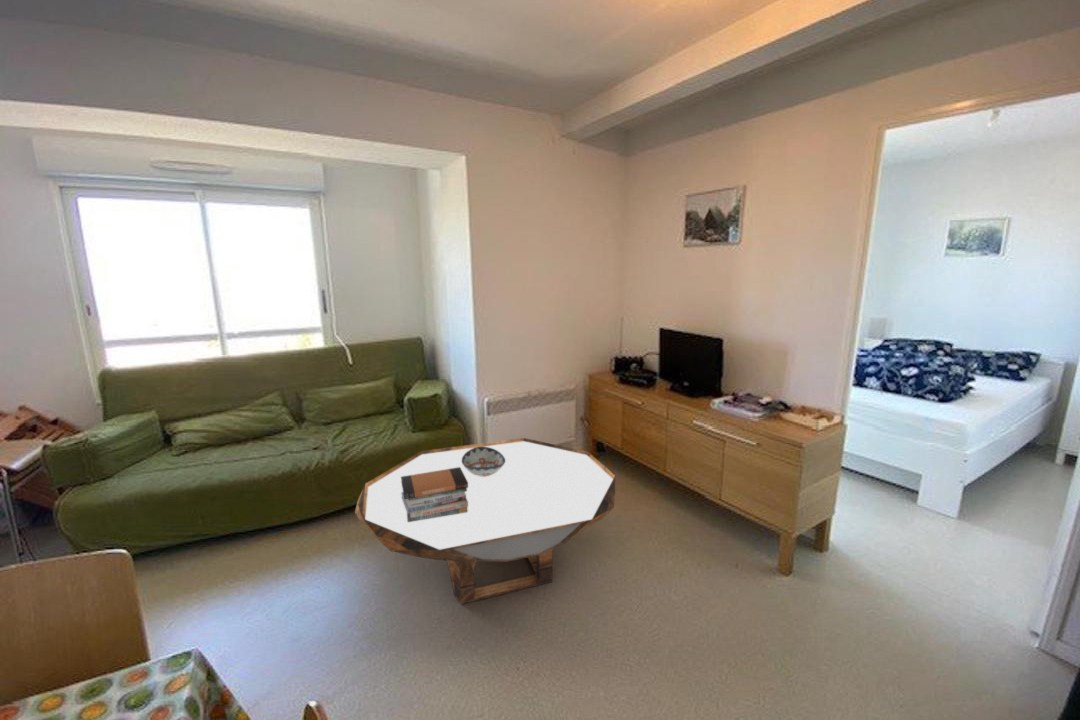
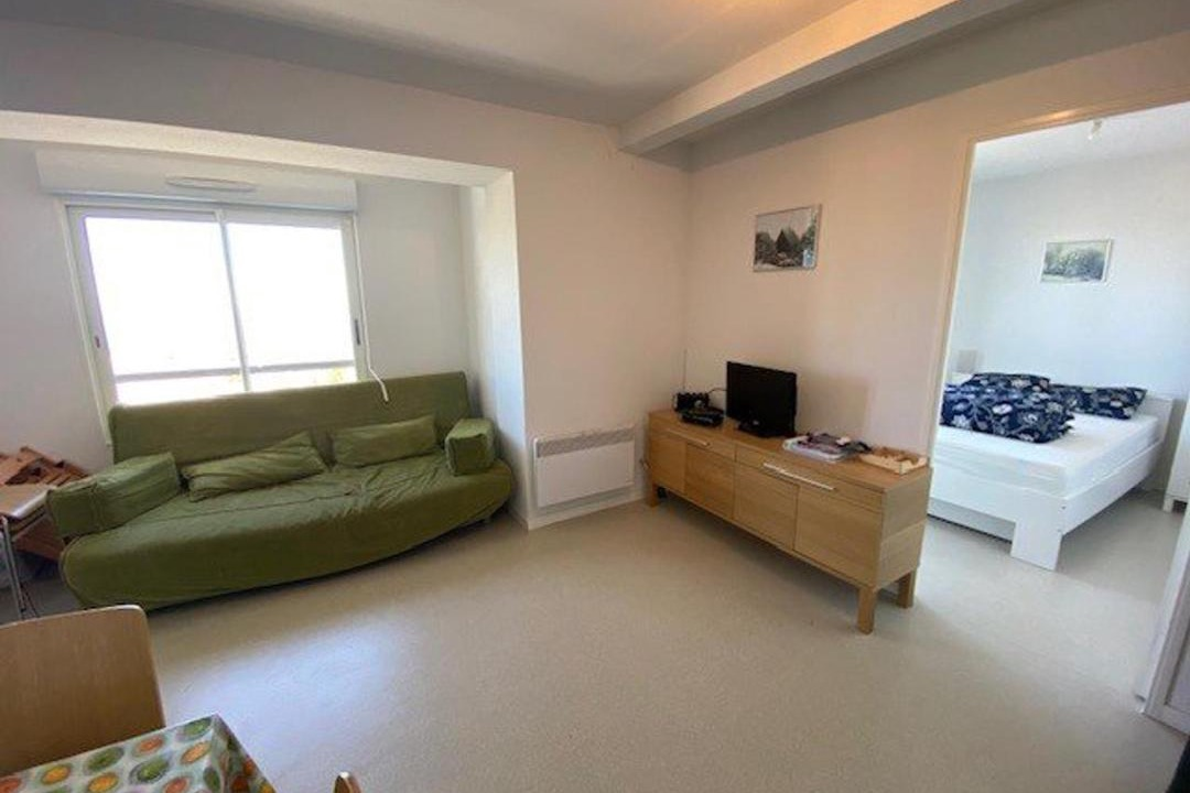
- coffee table (493, 518)
- book stack (434, 493)
- decorative bowl (483, 464)
